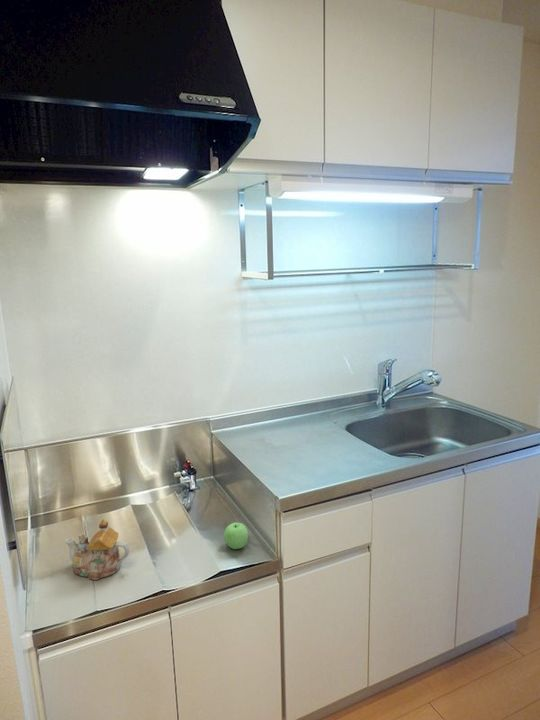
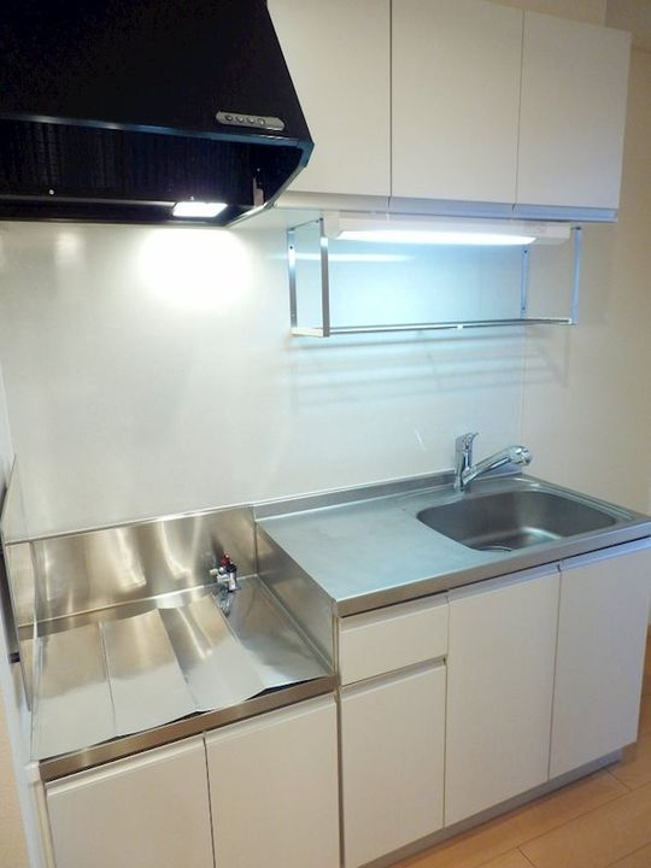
- teapot (95, 545)
- apple (236, 535)
